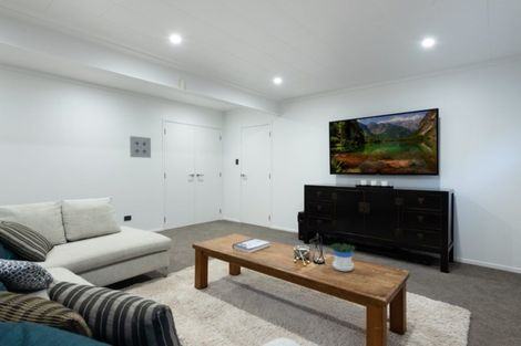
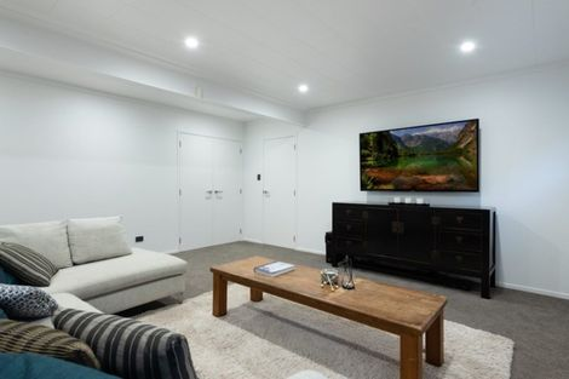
- wall art (140, 147)
- flowerpot (343, 256)
